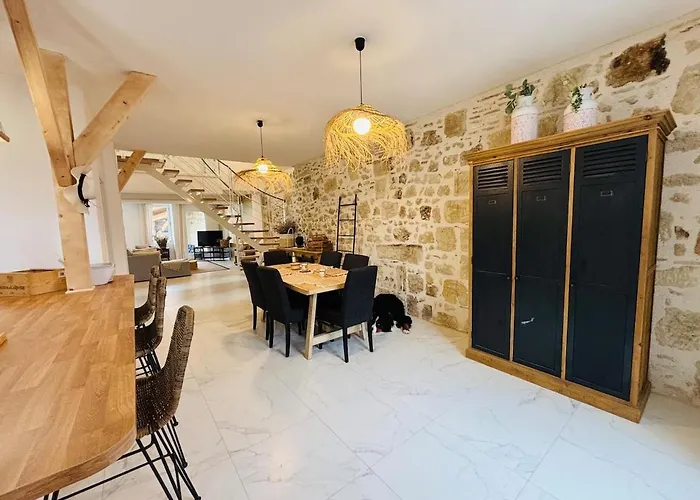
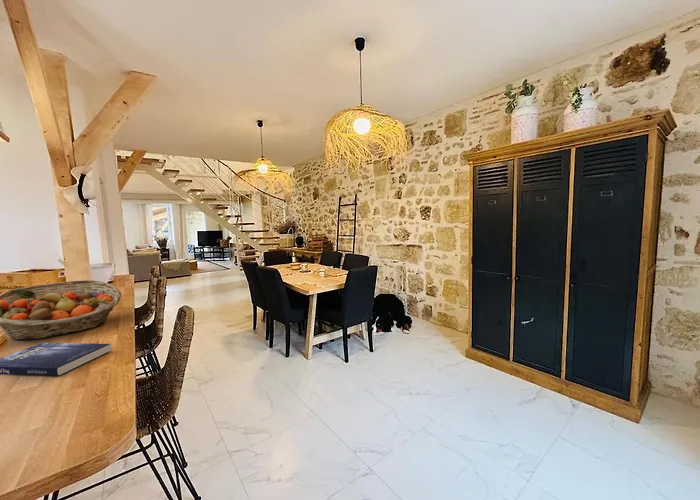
+ book (49, 357)
+ fruit basket (60, 307)
